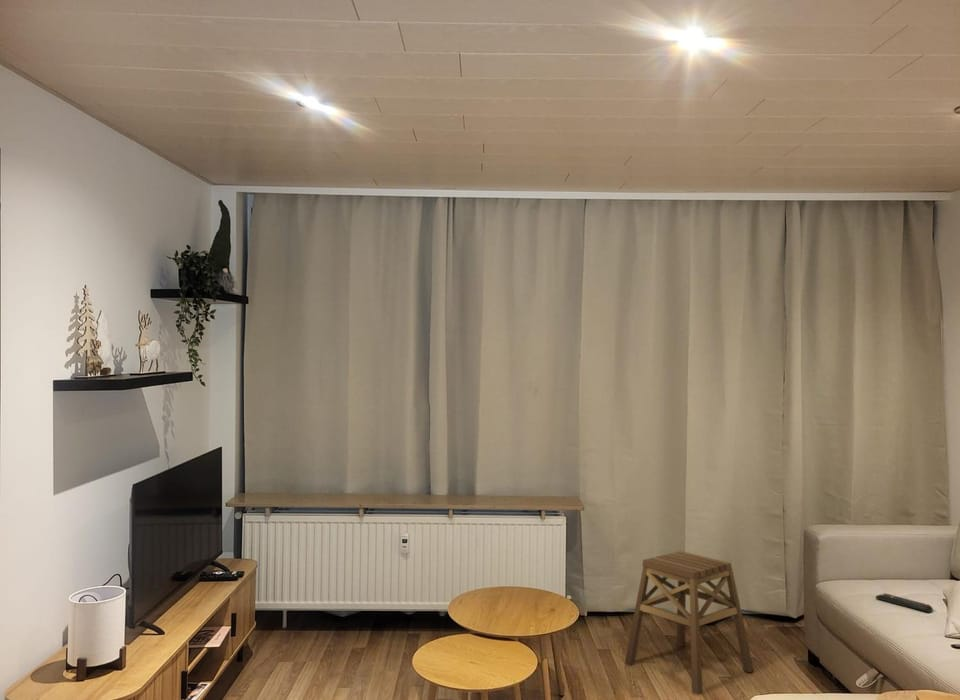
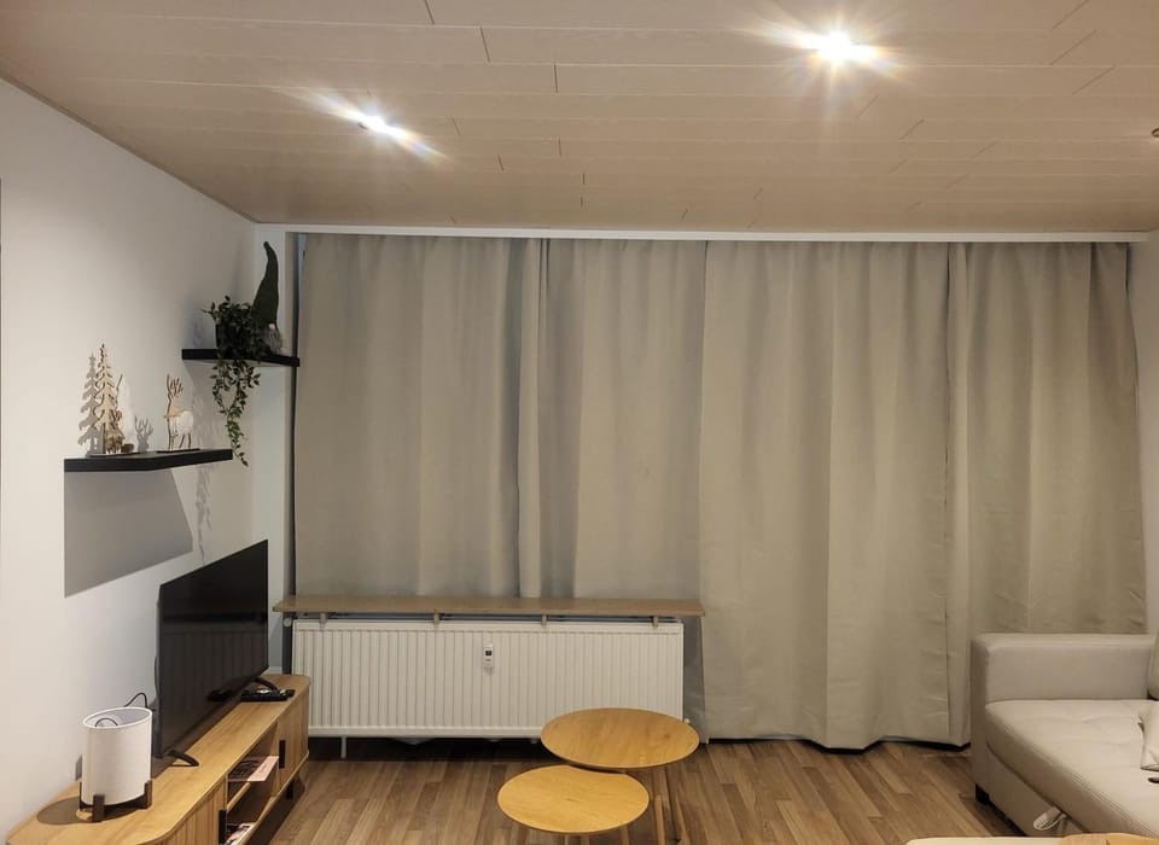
- stool (688, 614)
- remote control (903, 602)
